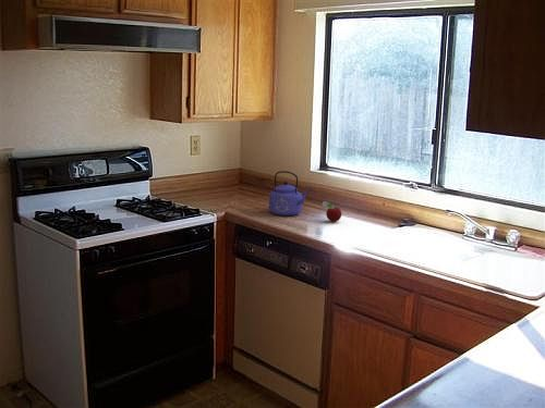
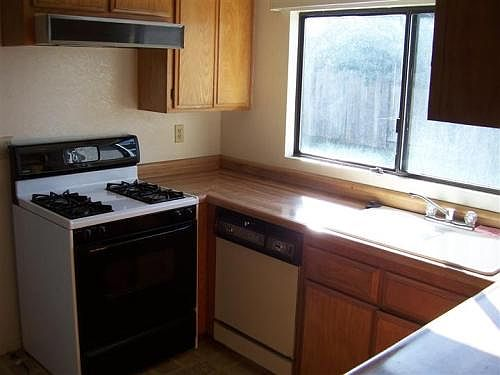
- fruit (331, 211)
- kettle (290, 193)
